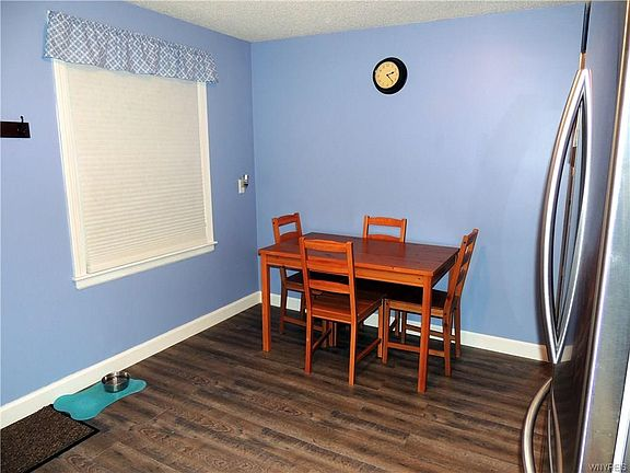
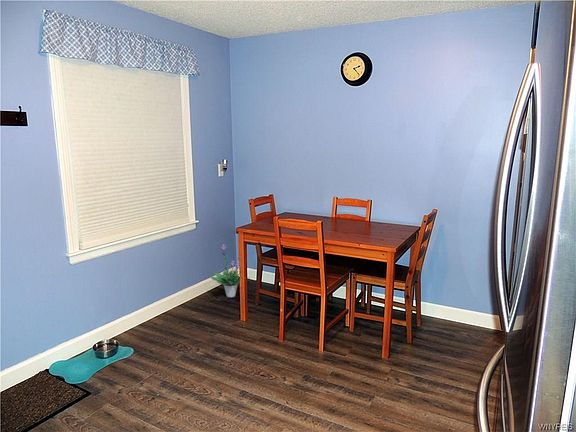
+ potted plant (230, 271)
